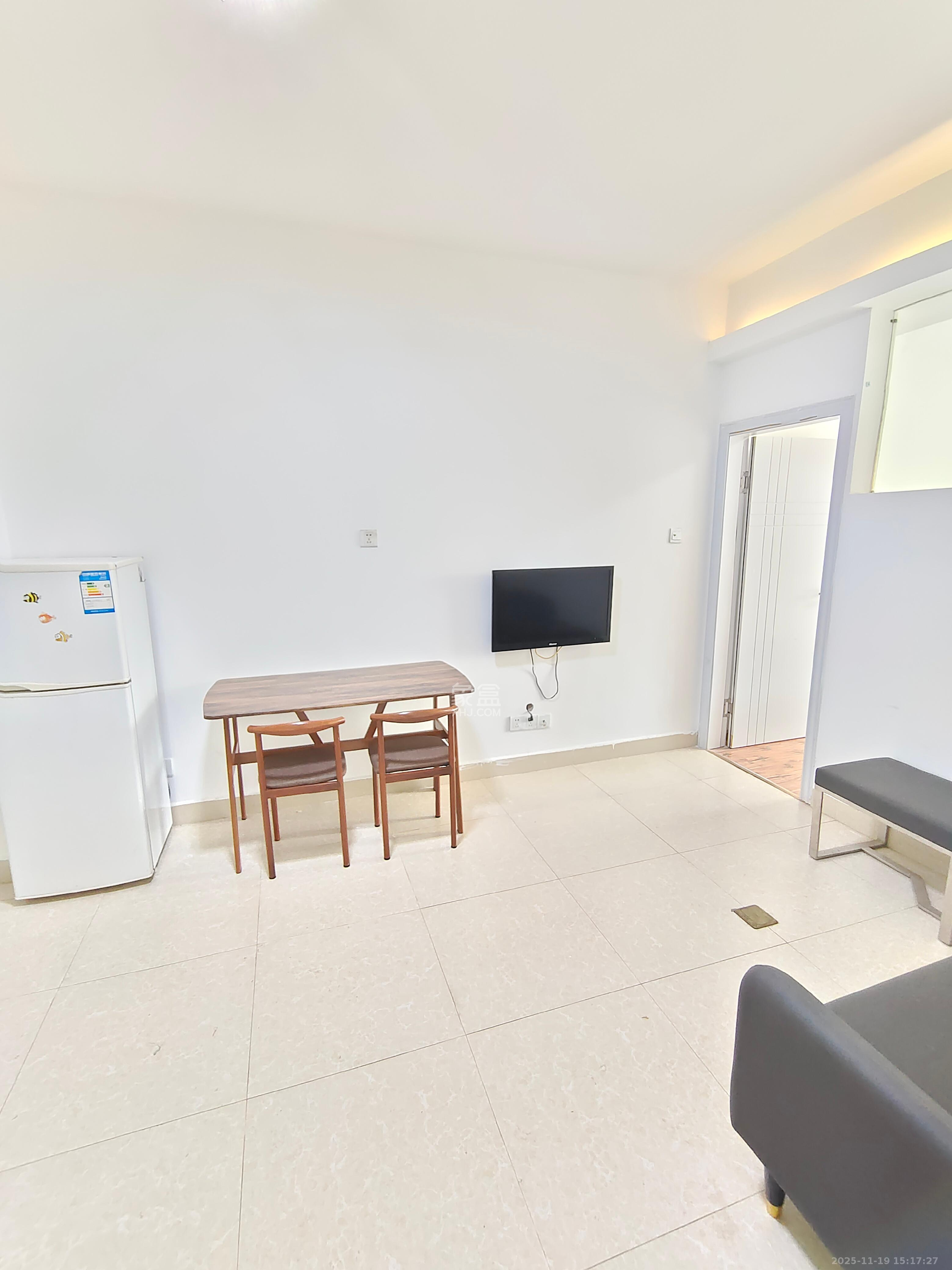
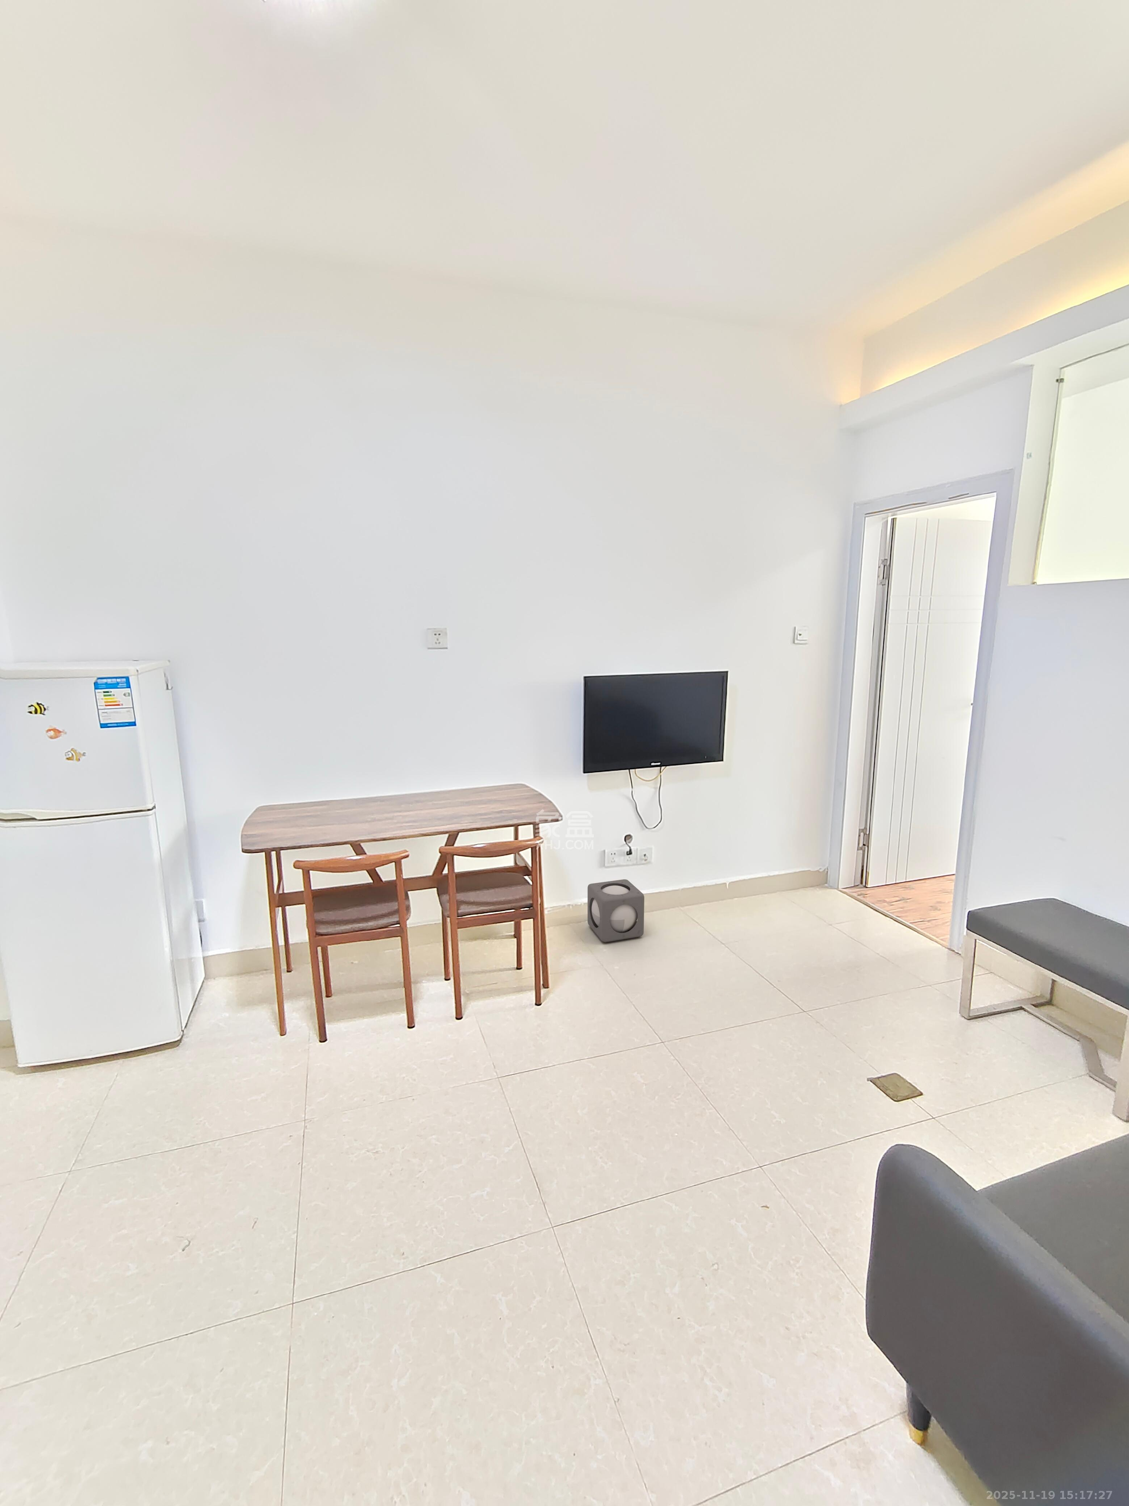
+ speaker (615, 910)
